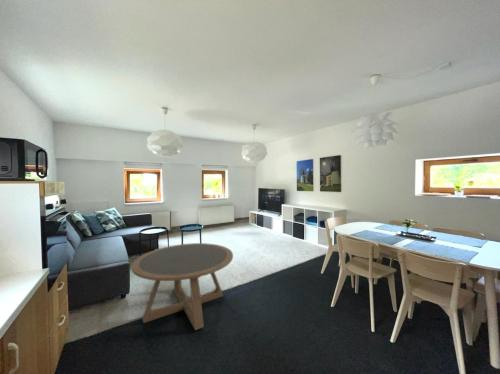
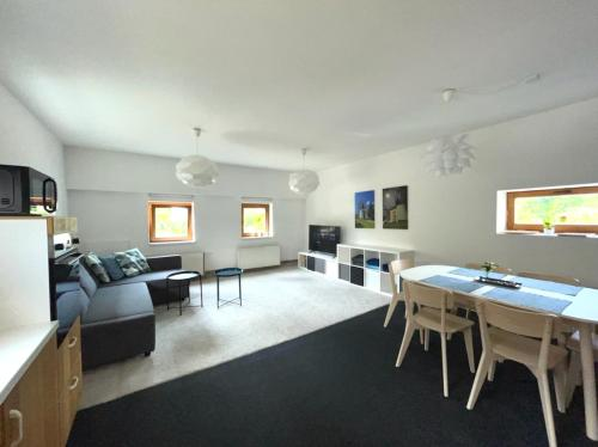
- coffee table (185, 279)
